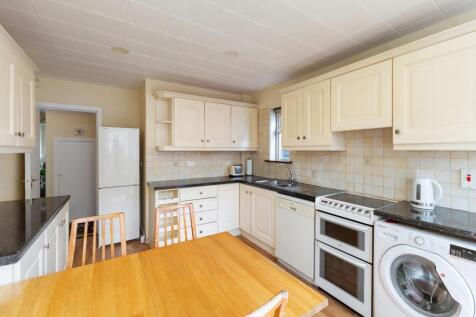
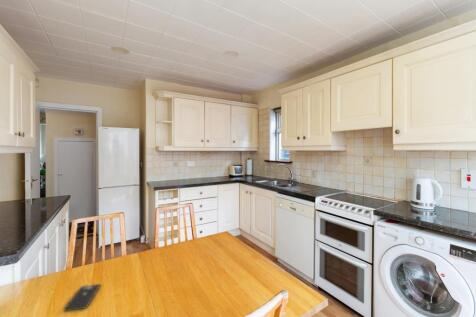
+ smartphone (83, 296)
